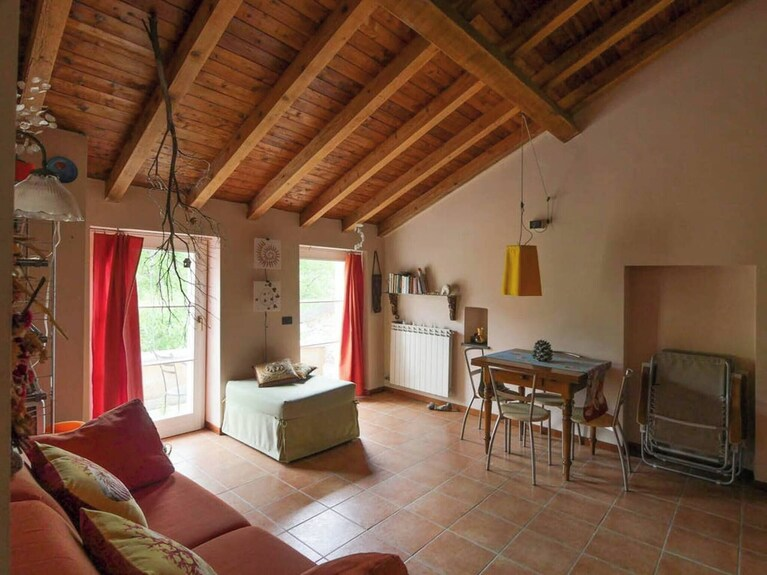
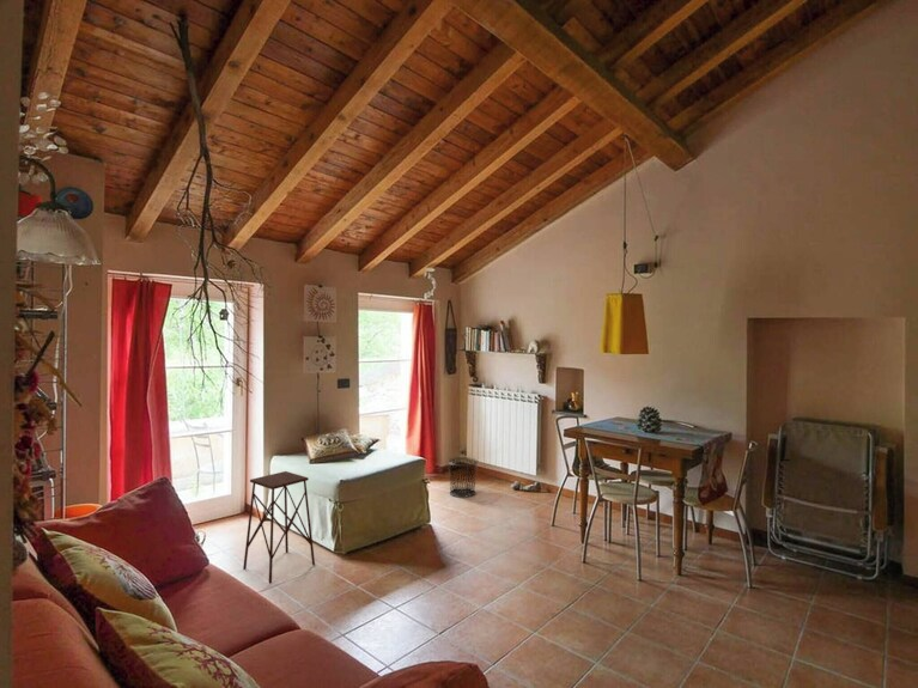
+ side table (278, 523)
+ waste bin (462, 476)
